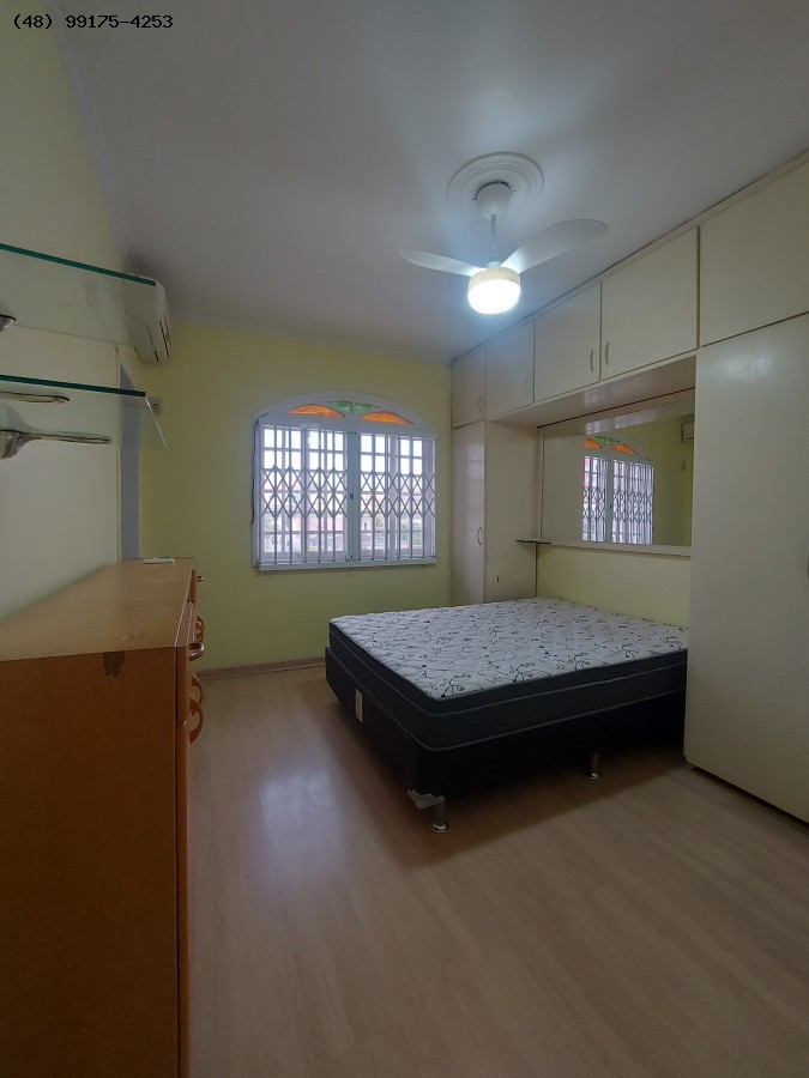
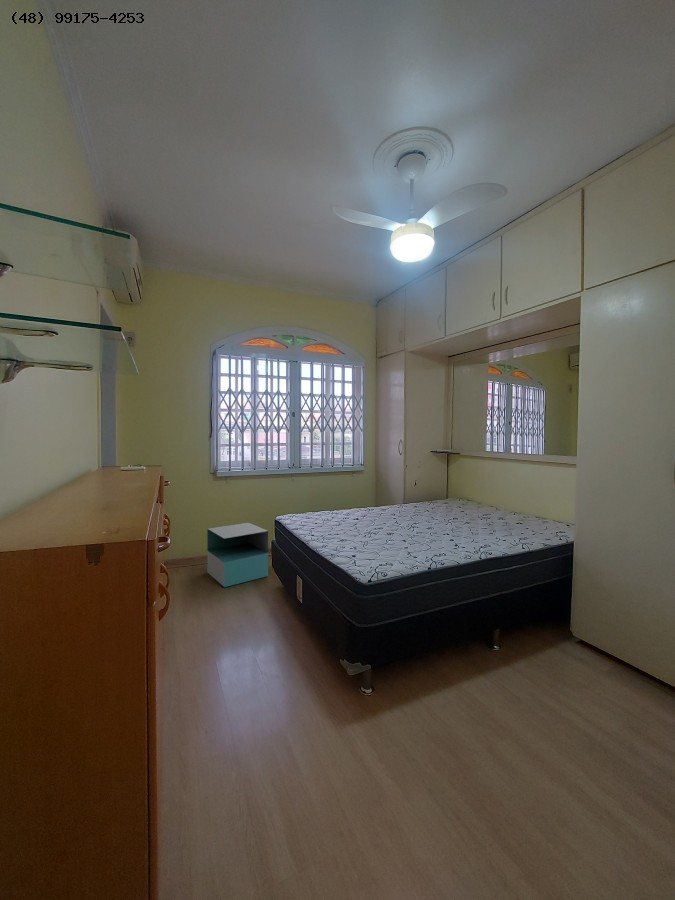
+ nightstand (237, 552)
